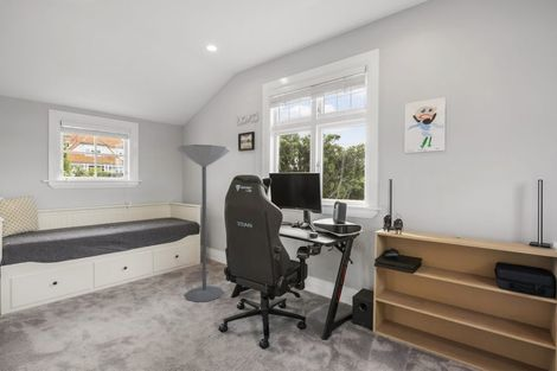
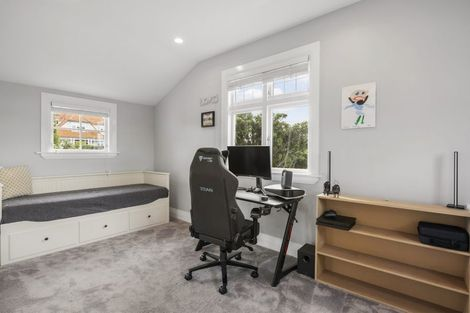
- floor lamp (204, 220)
